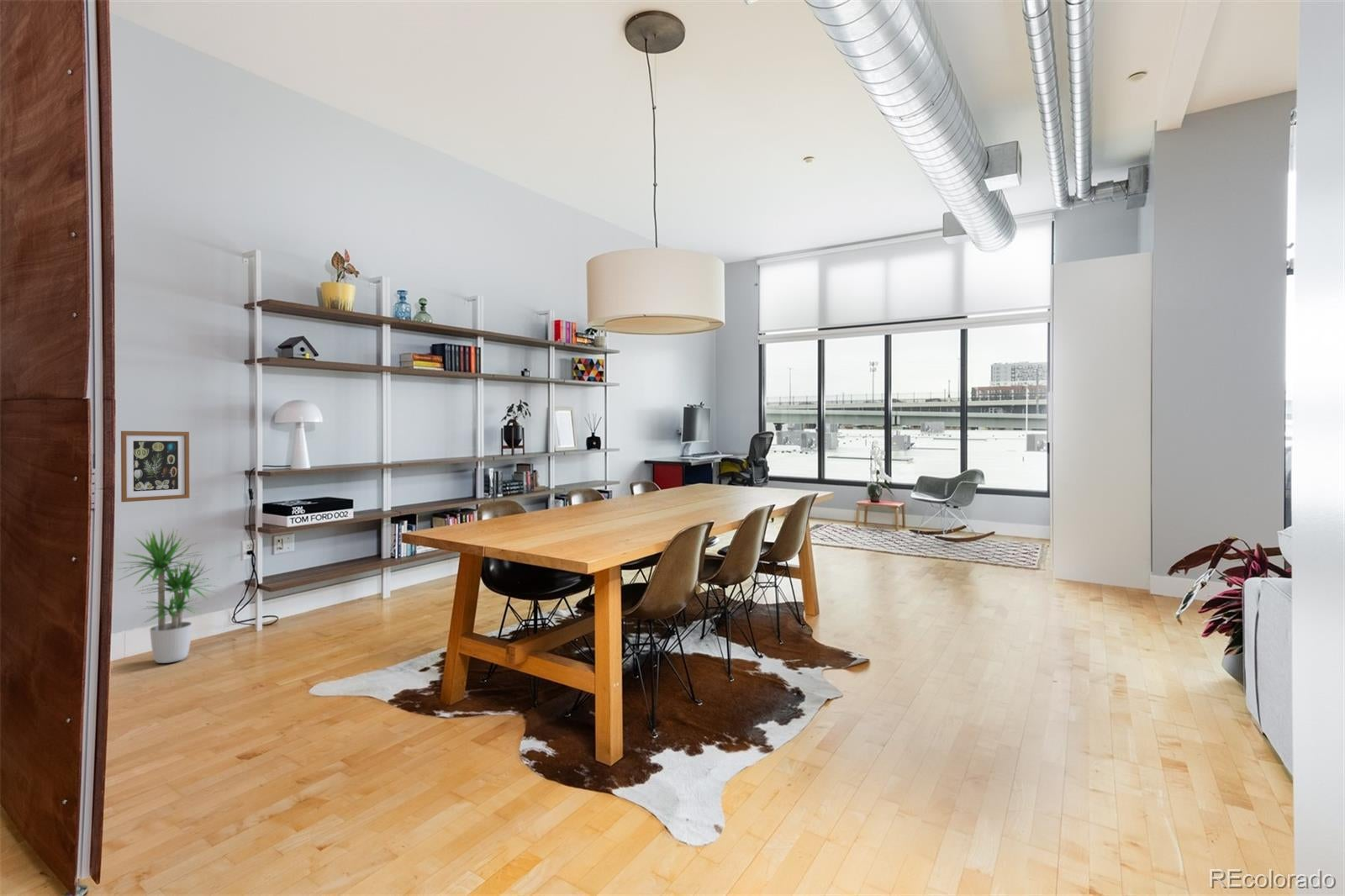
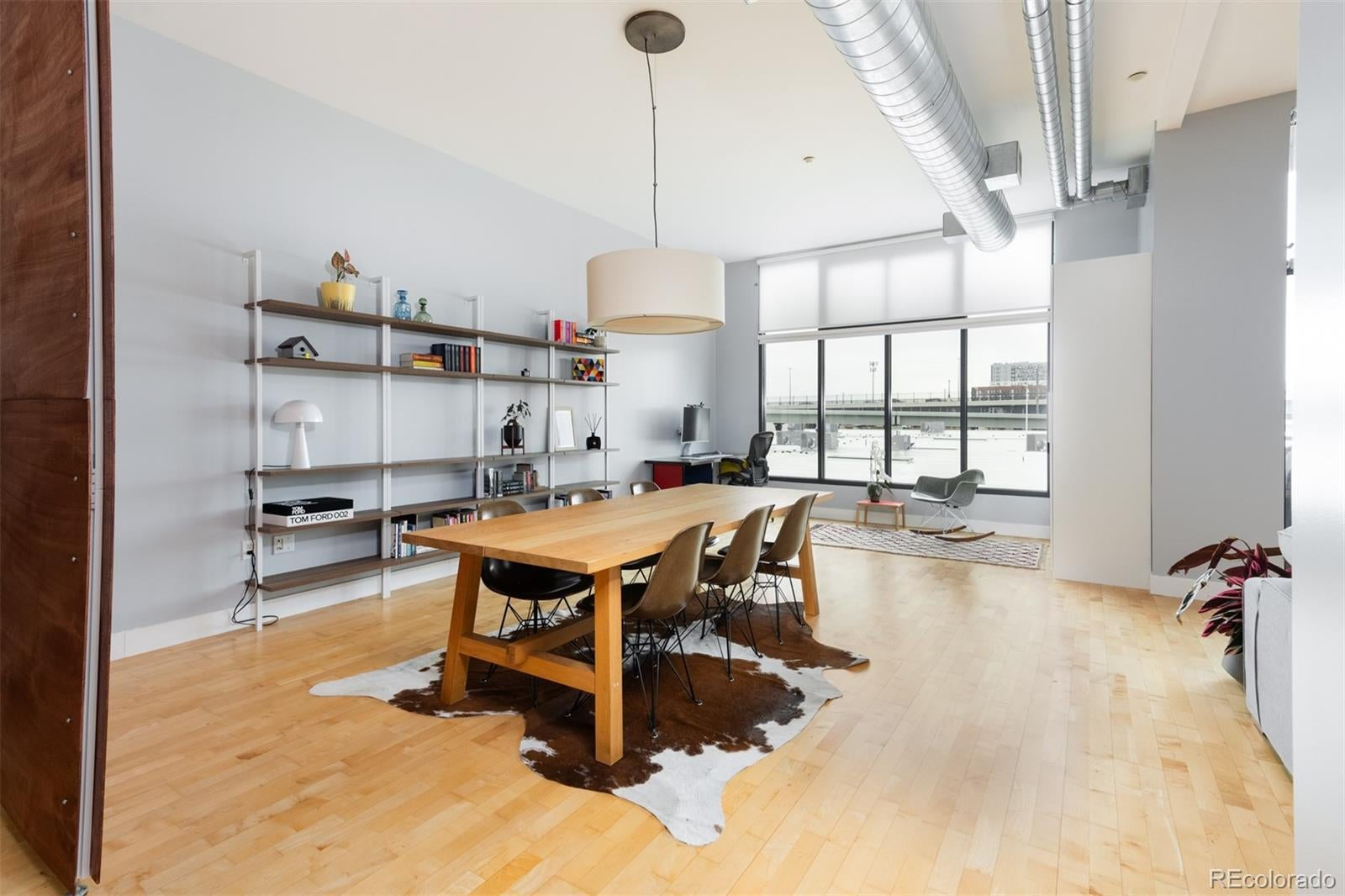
- potted plant (168, 593)
- wall art (156, 466)
